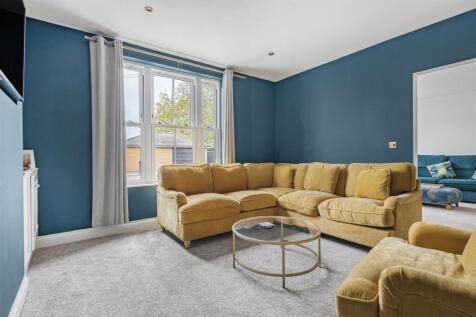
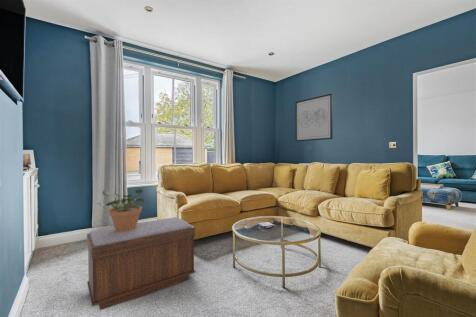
+ bench (143, 255)
+ potted plant (122, 209)
+ wall art (312, 119)
